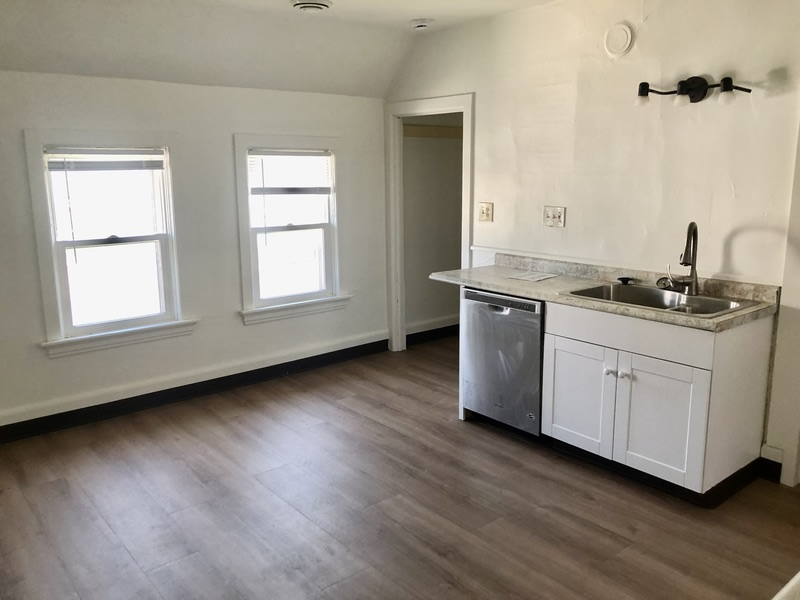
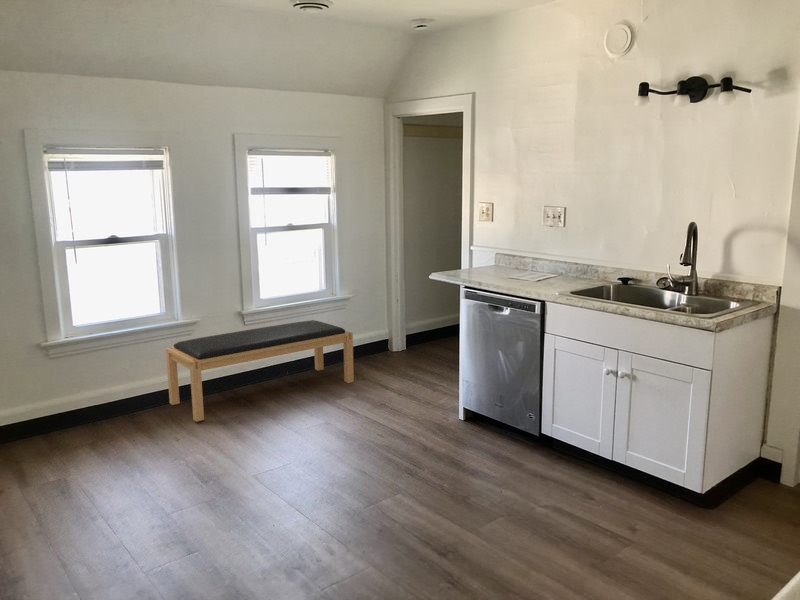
+ bench (263, 358)
